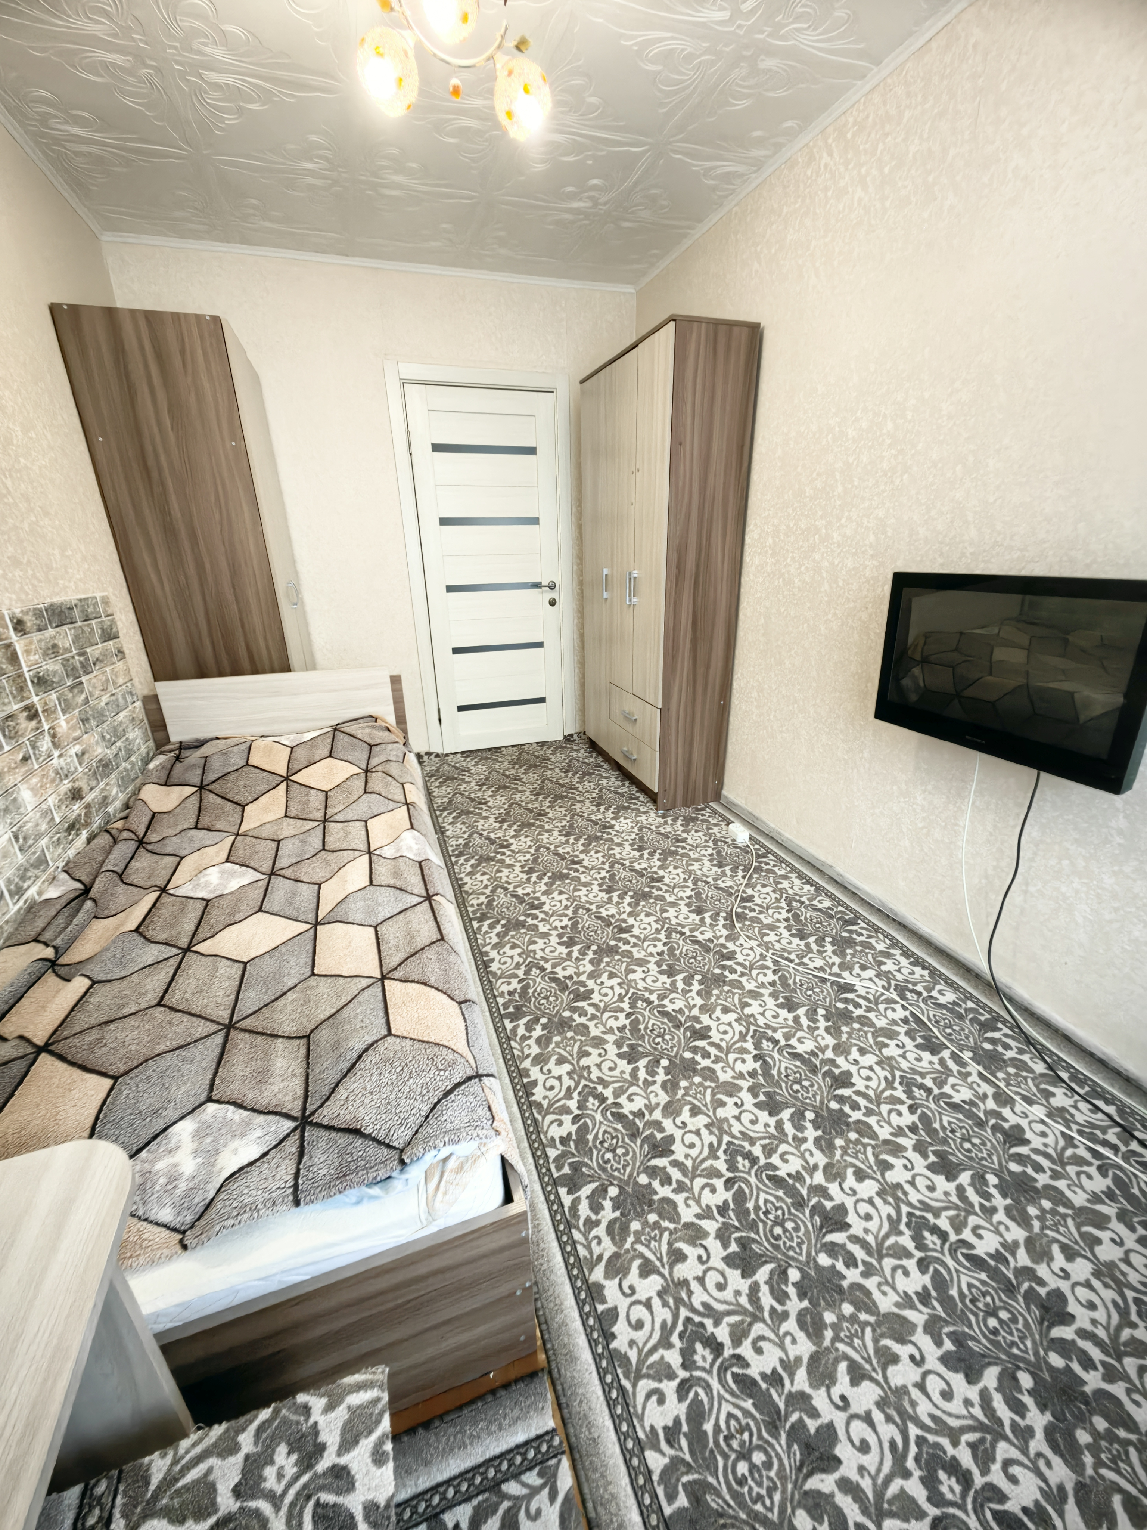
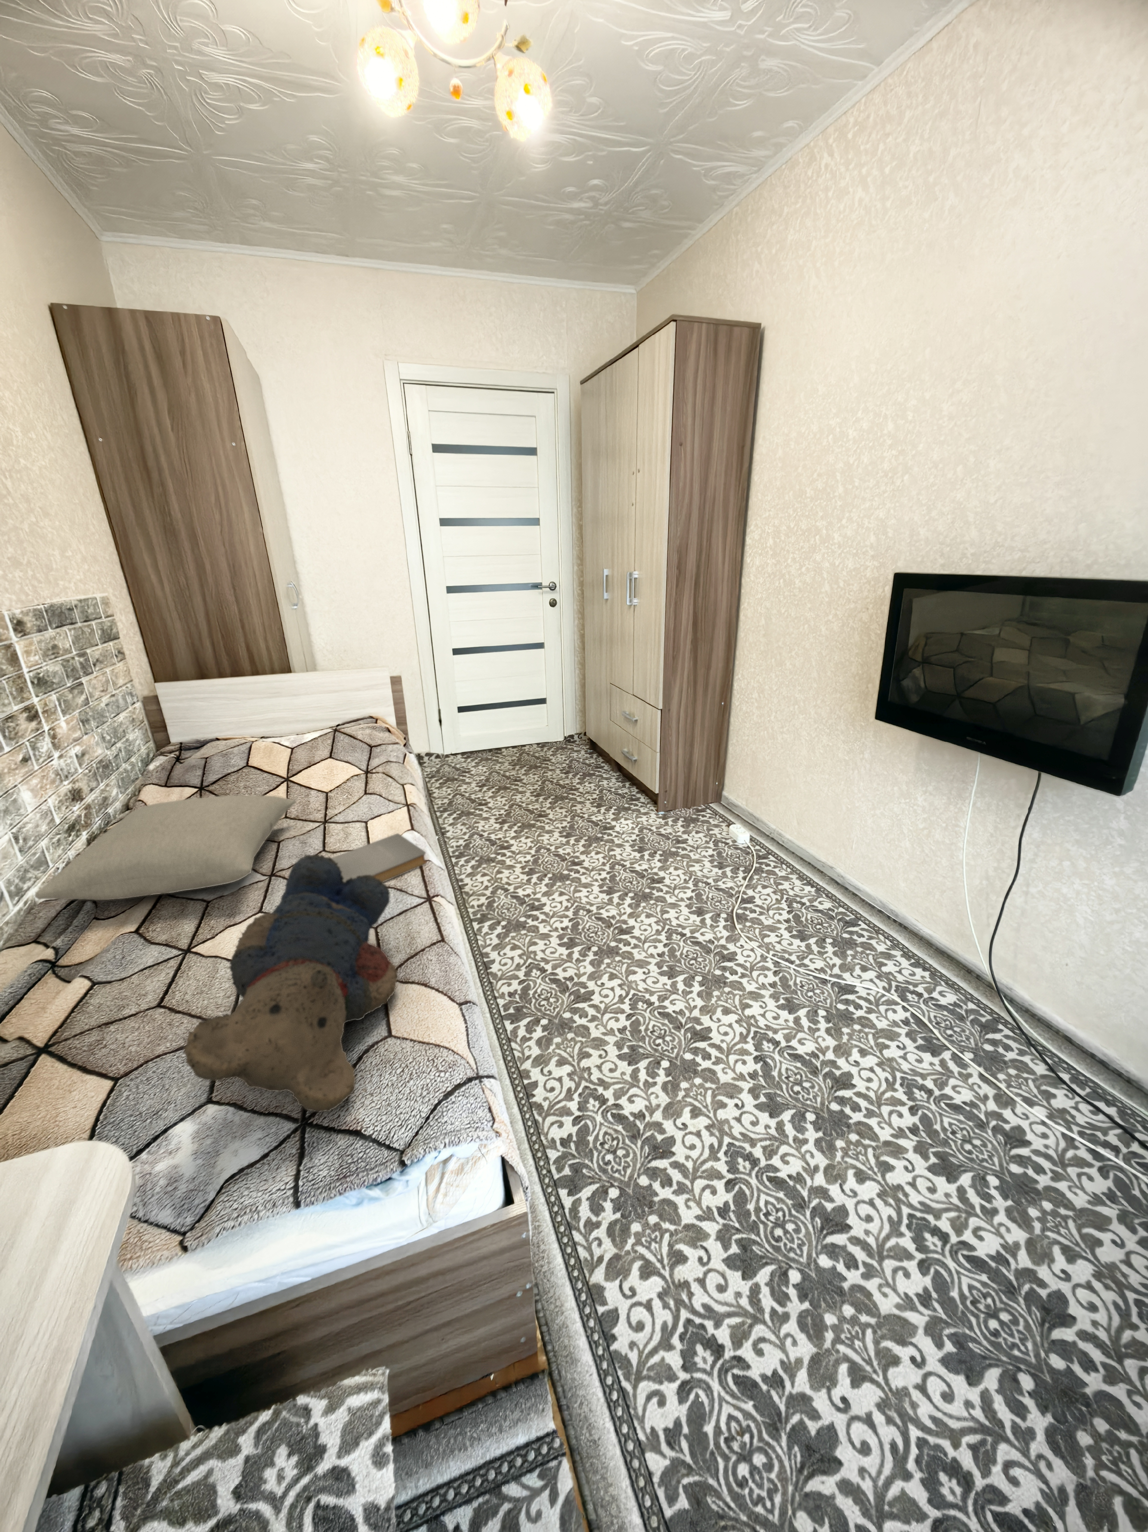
+ pillow (186, 841)
+ book (370, 864)
+ teddy bear (314, 969)
